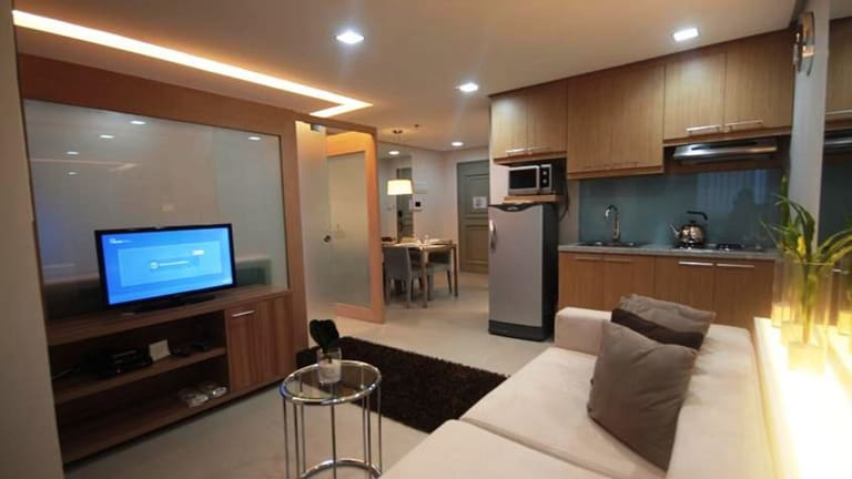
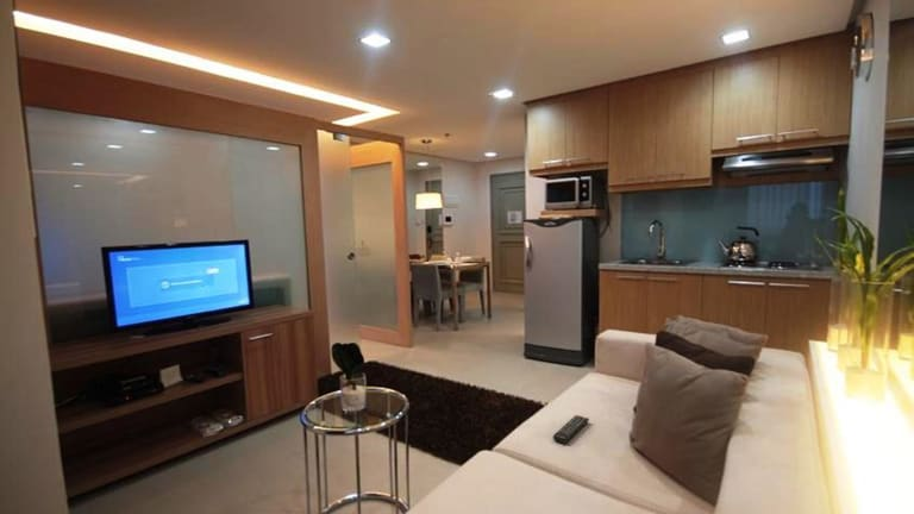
+ remote control (571, 428)
